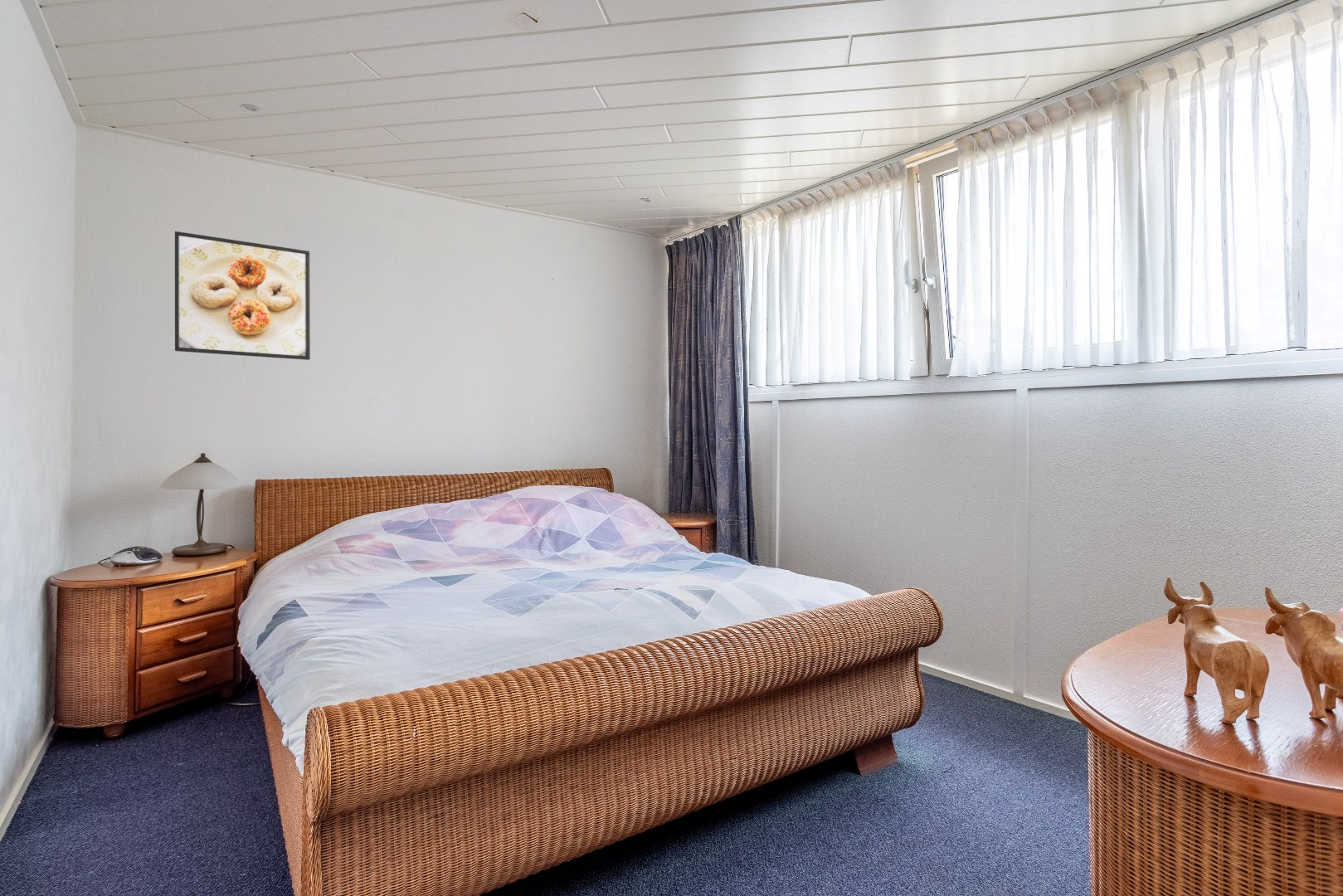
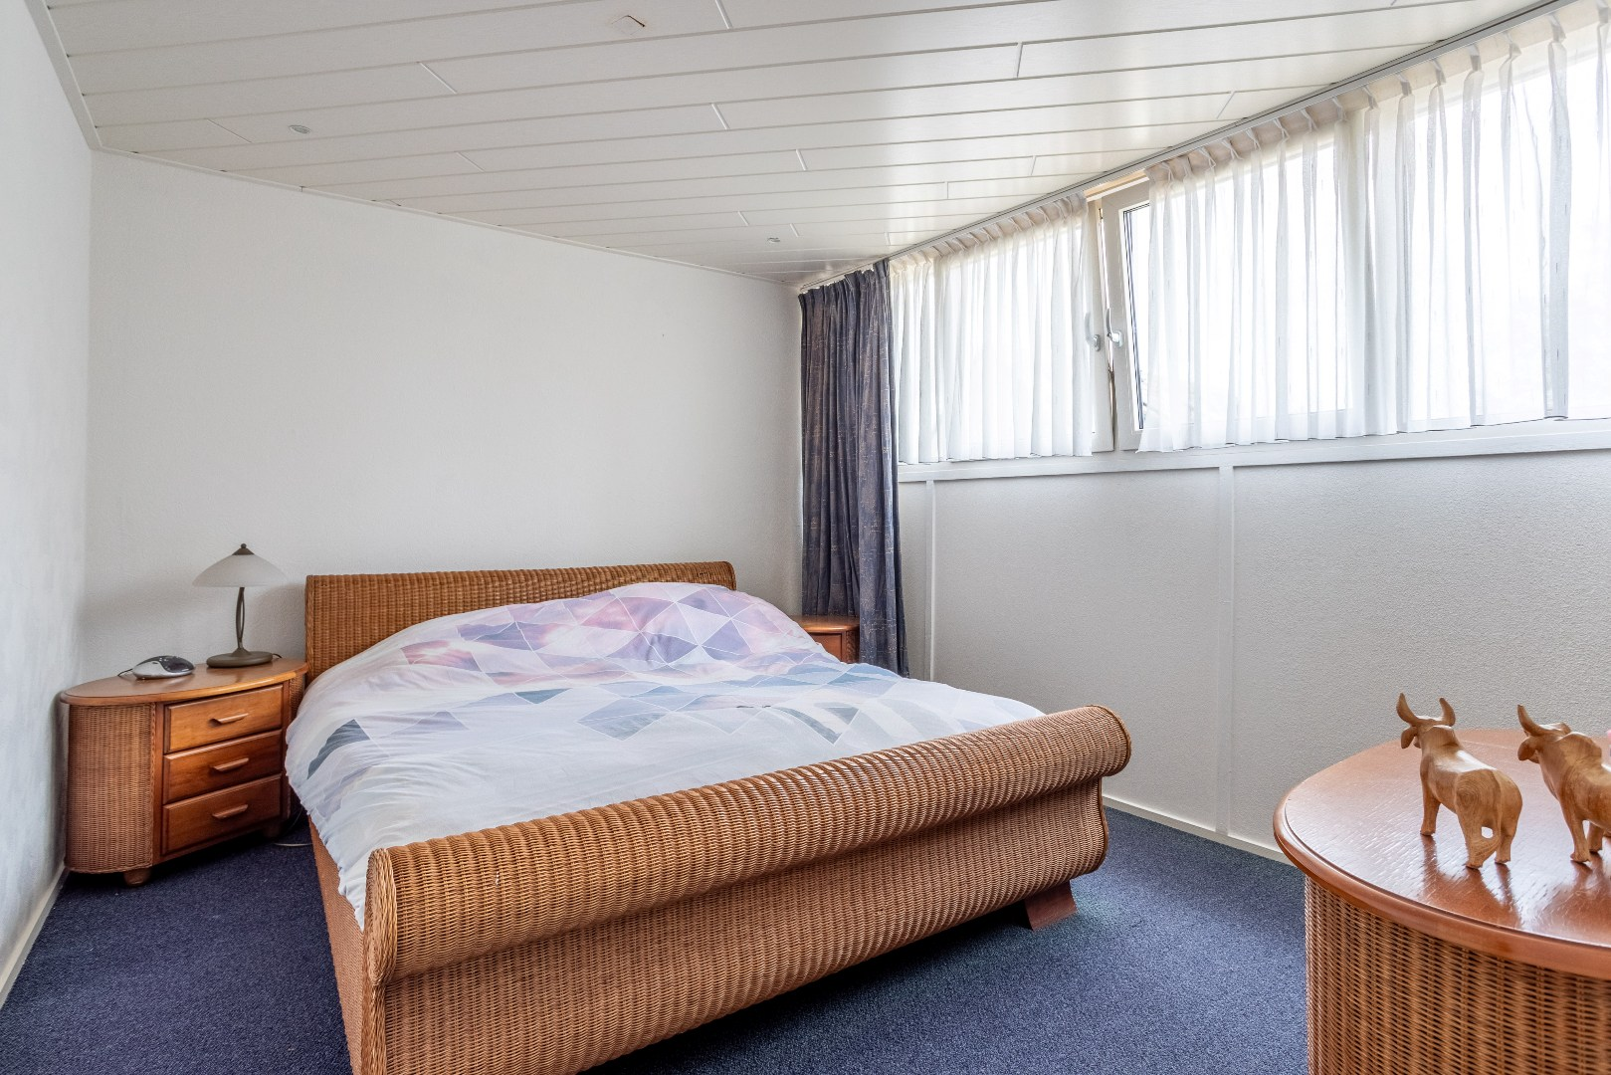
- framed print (246, 299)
